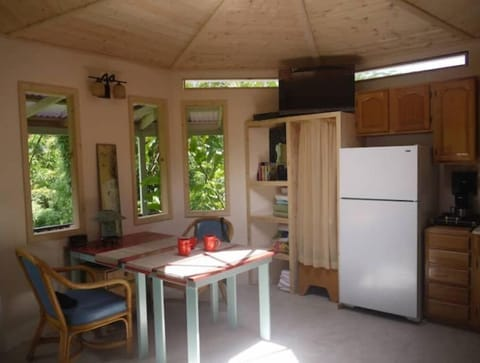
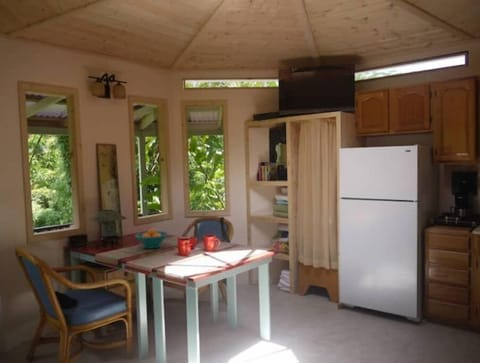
+ fruit bowl (152, 237)
